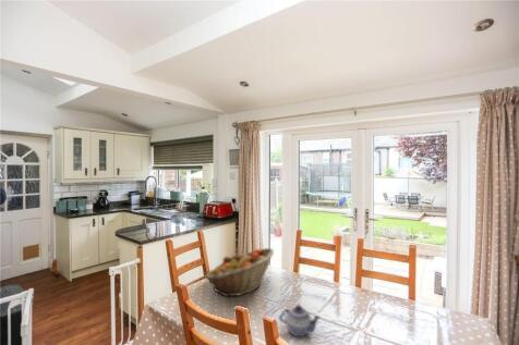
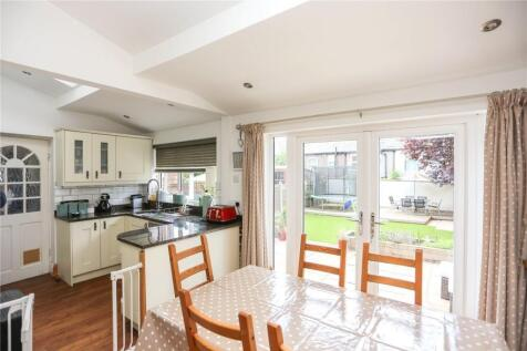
- fruit basket (241, 268)
- teapot (299, 318)
